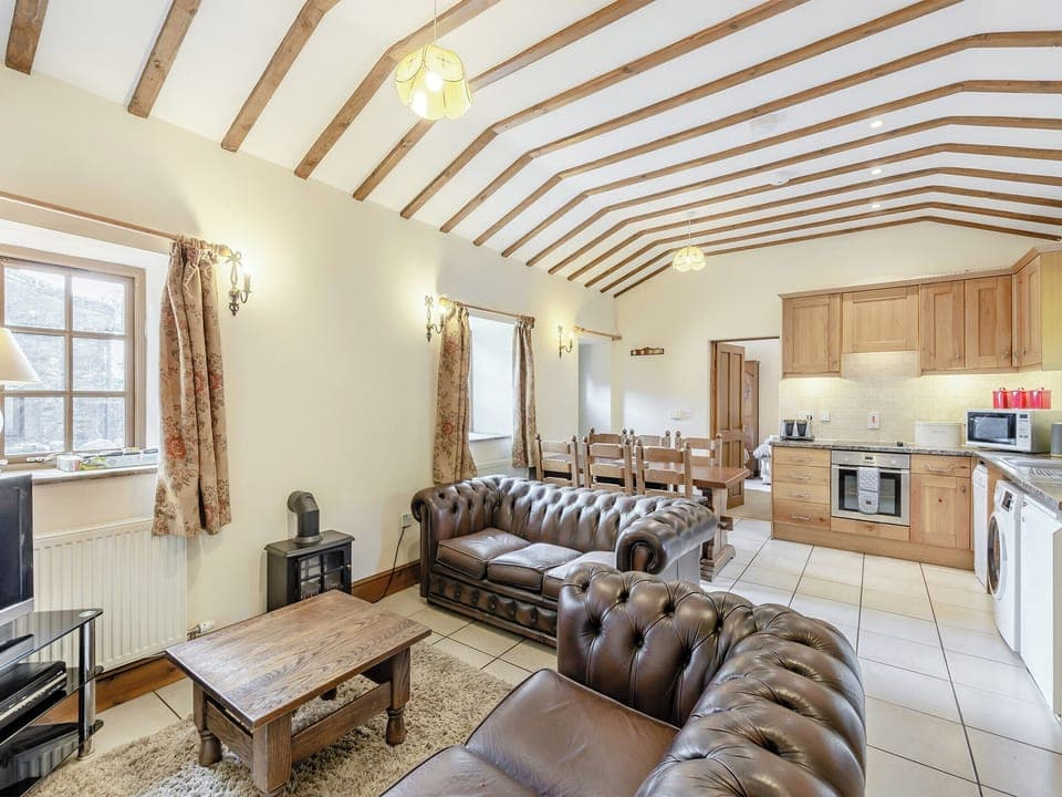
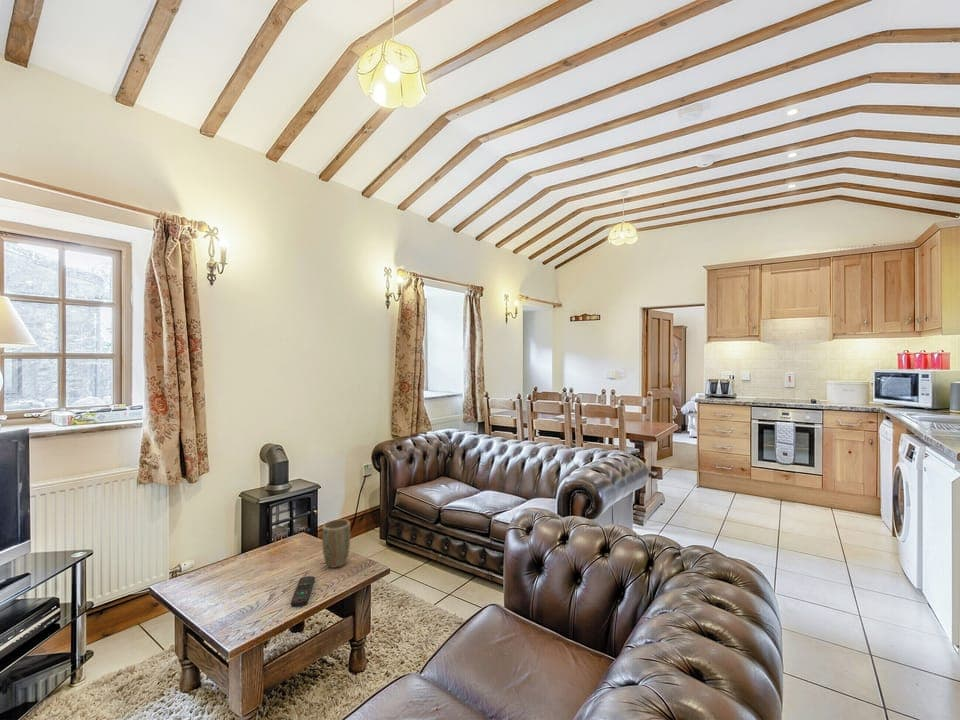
+ remote control (303, 590)
+ plant pot (336, 543)
